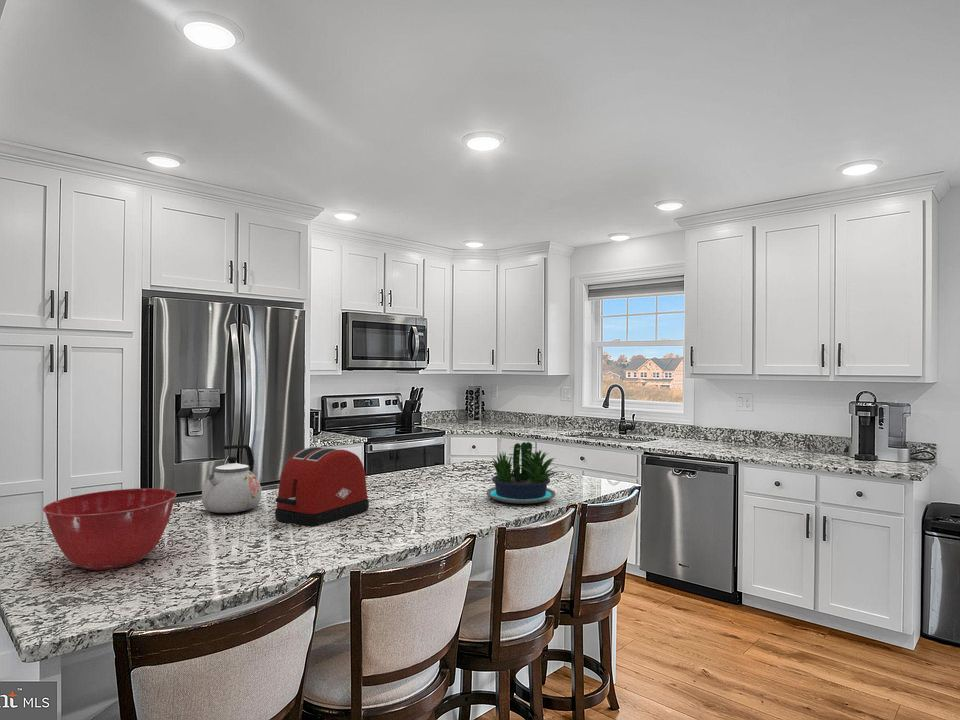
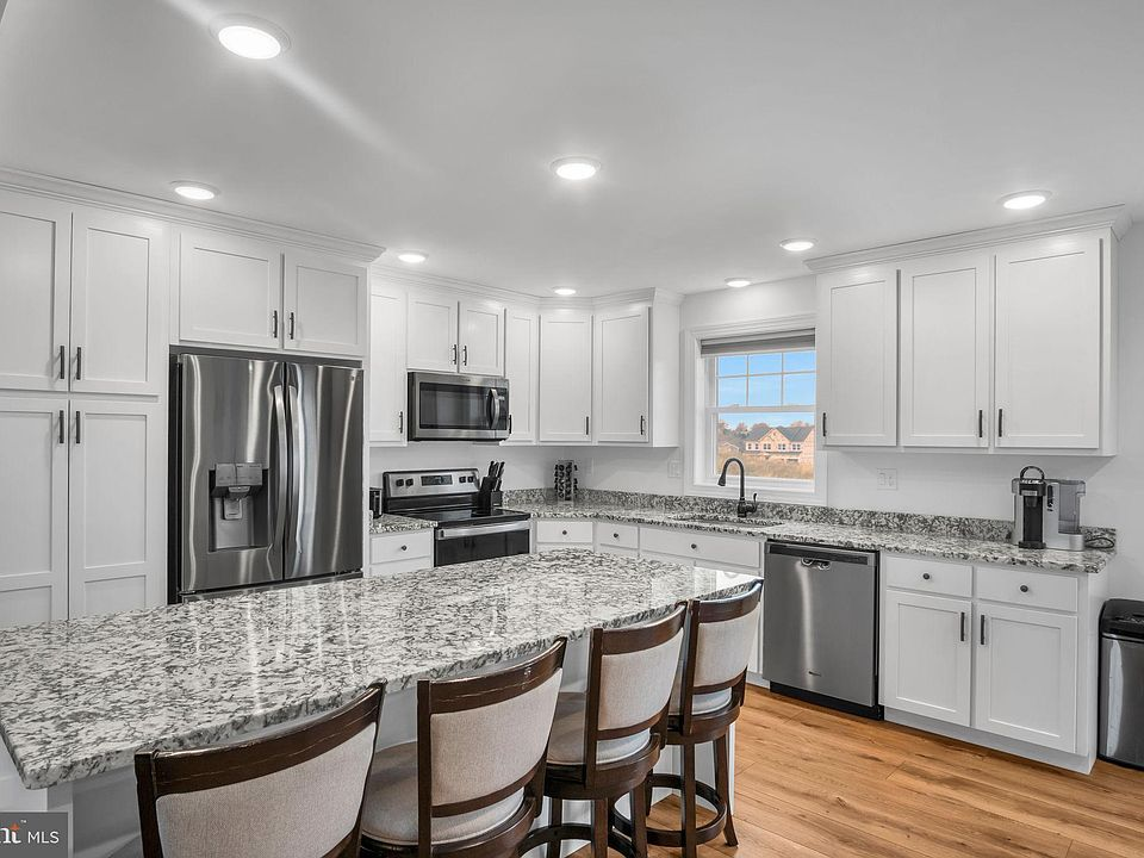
- toaster (323, 481)
- potted plant (526, 471)
- kettle (231, 477)
- mixing bowl (112, 530)
